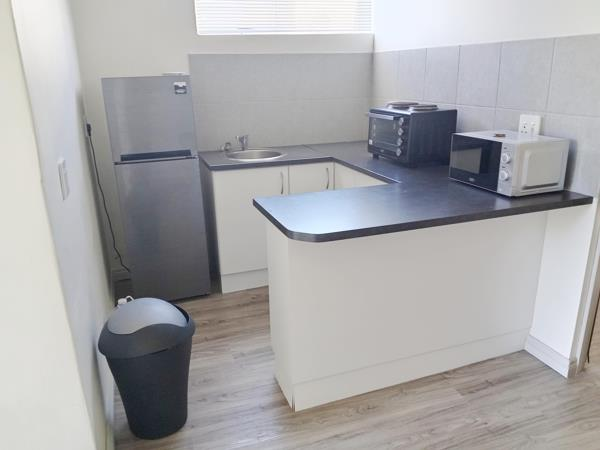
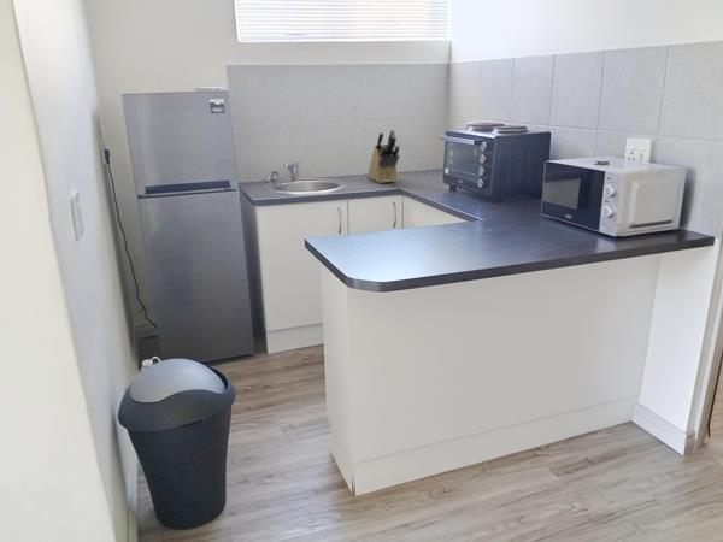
+ knife block (383, 155)
